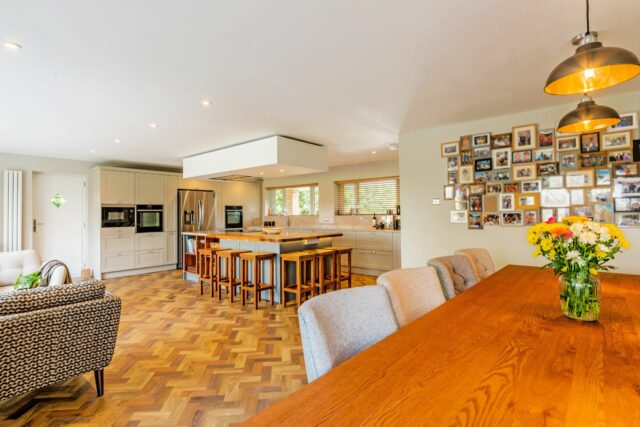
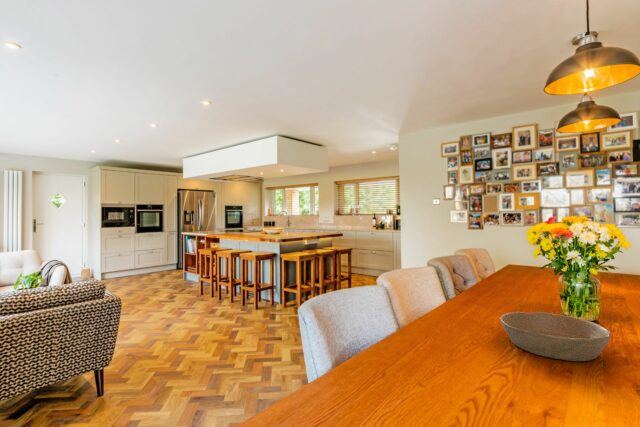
+ bowl (551, 333)
